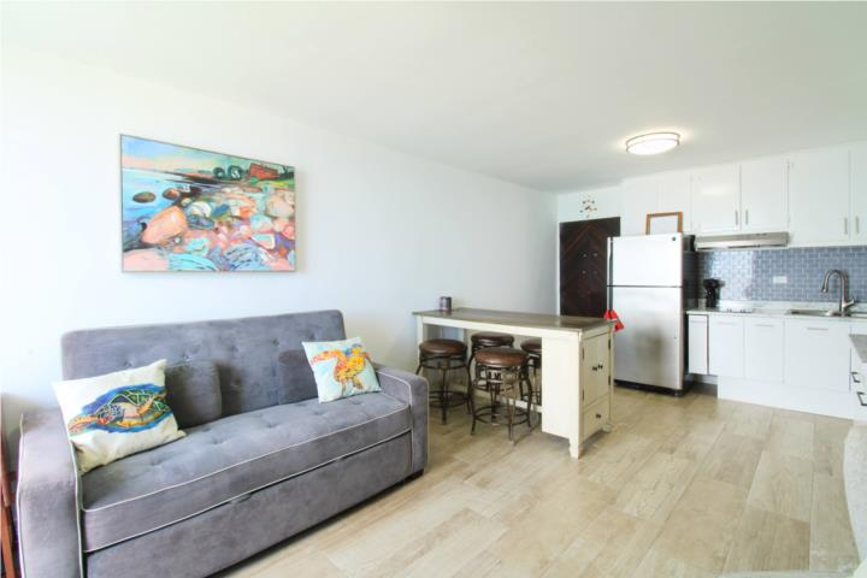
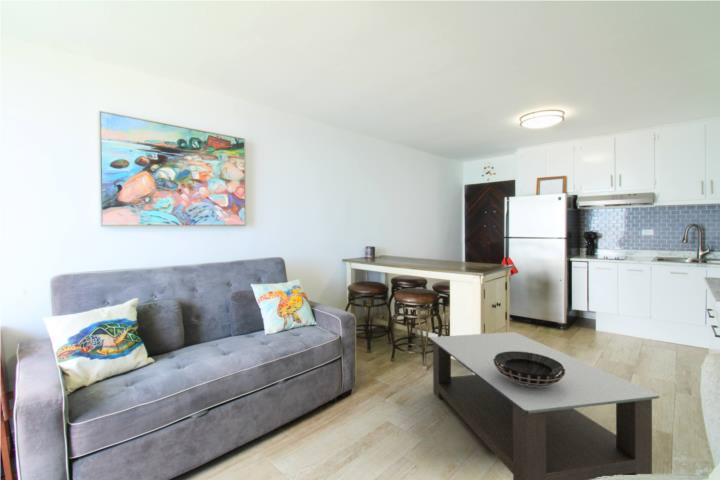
+ coffee table (518, 394)
+ decorative bowl (527, 370)
